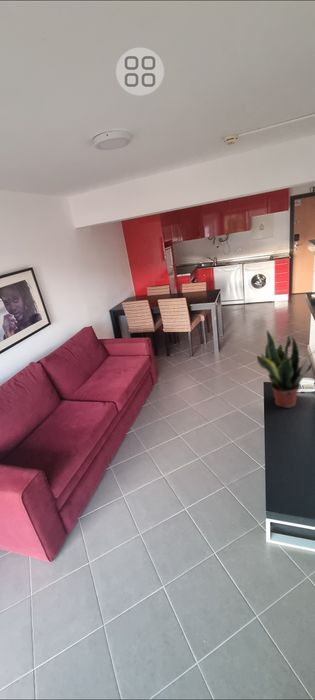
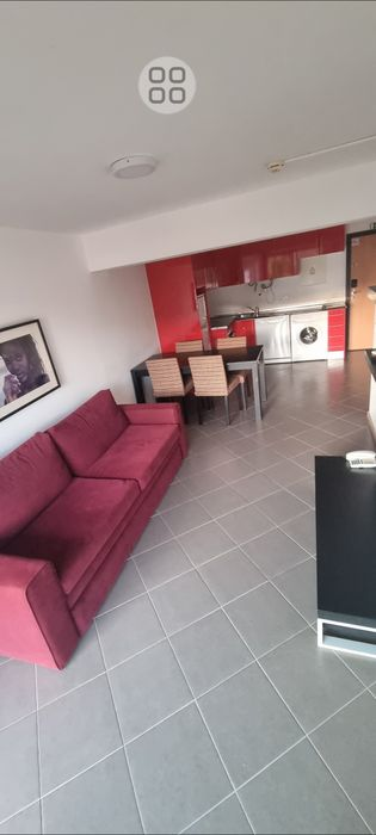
- potted plant (284, 370)
